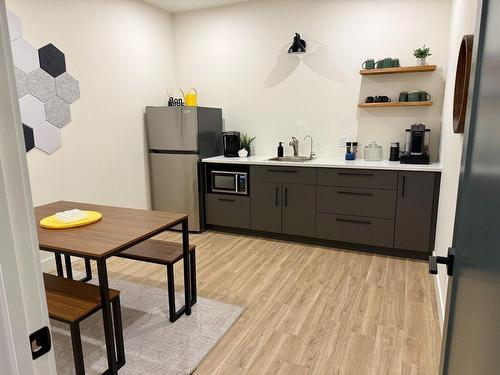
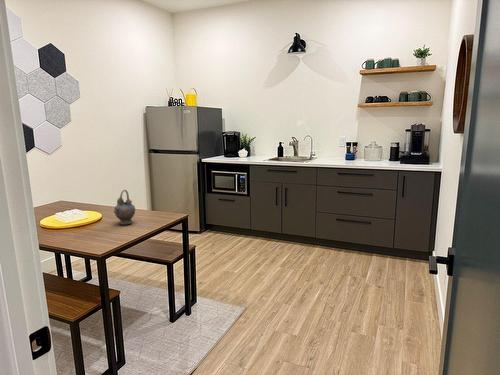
+ teapot (123, 207)
